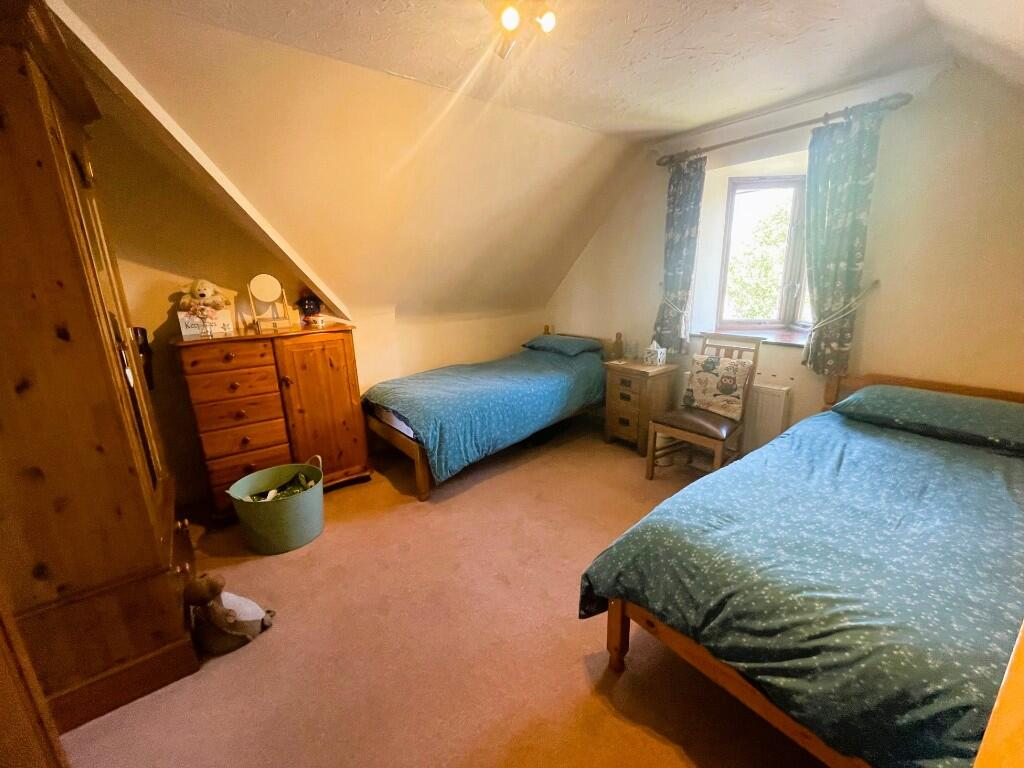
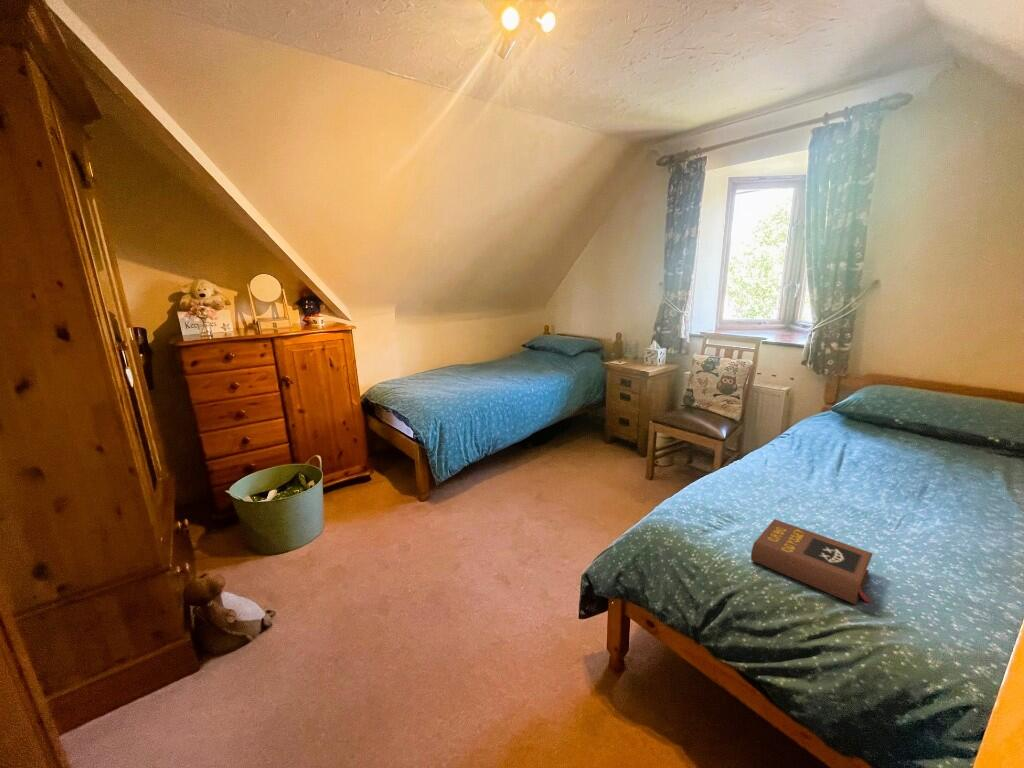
+ book (814, 559)
